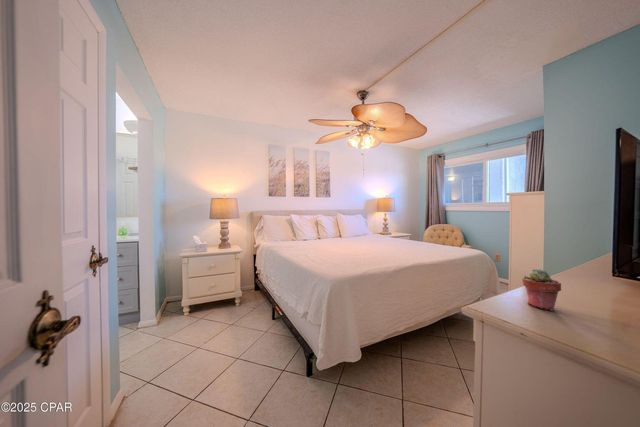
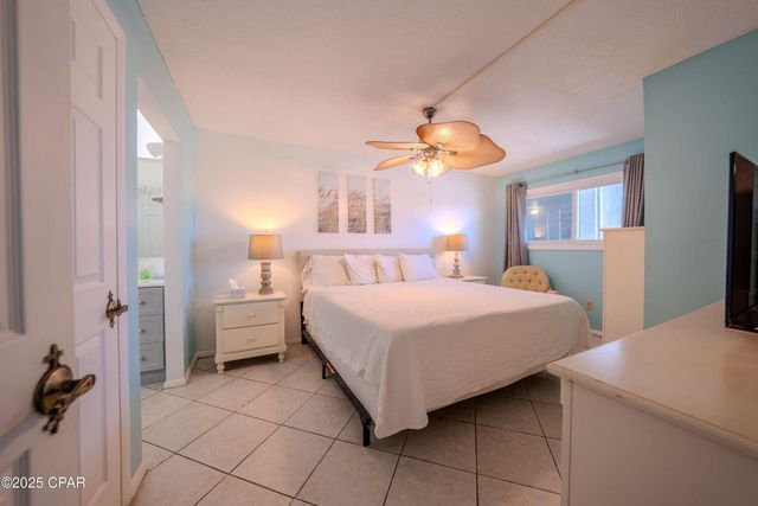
- potted succulent (540, 287)
